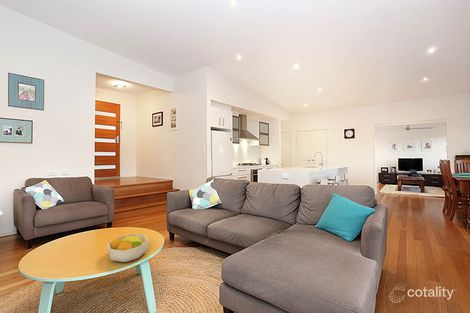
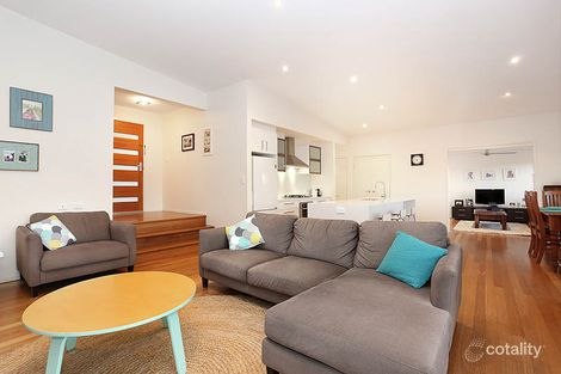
- fruit bowl (128, 245)
